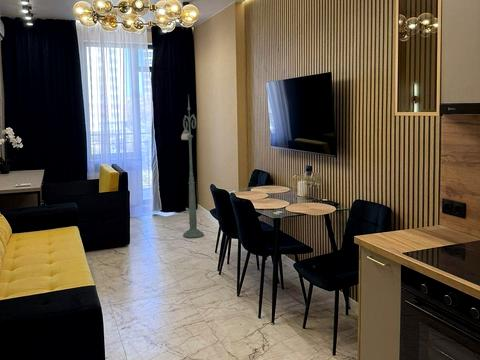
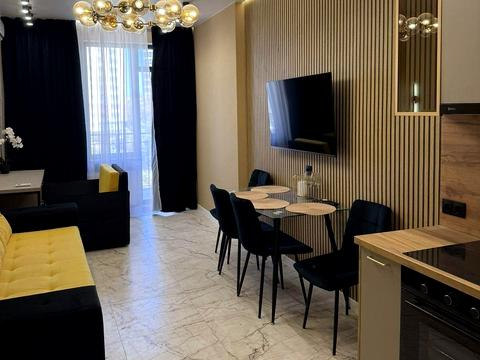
- floor lamp (191, 165)
